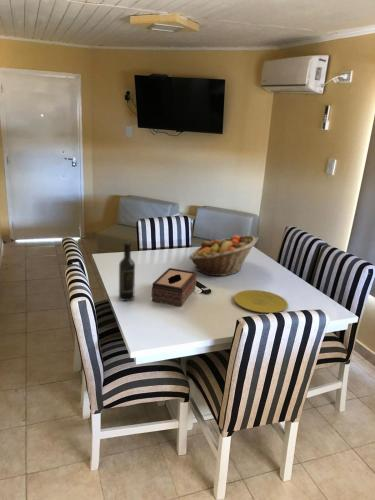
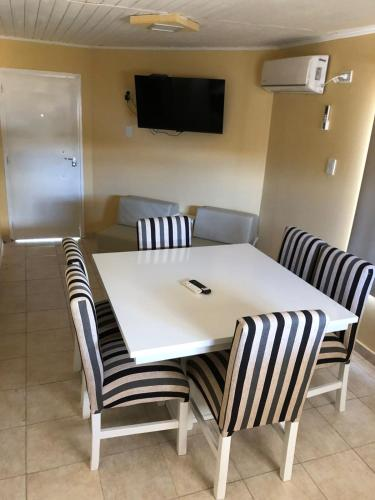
- plate (260, 301)
- wine bottle (126, 271)
- tissue box (175, 286)
- fruit basket (222, 252)
